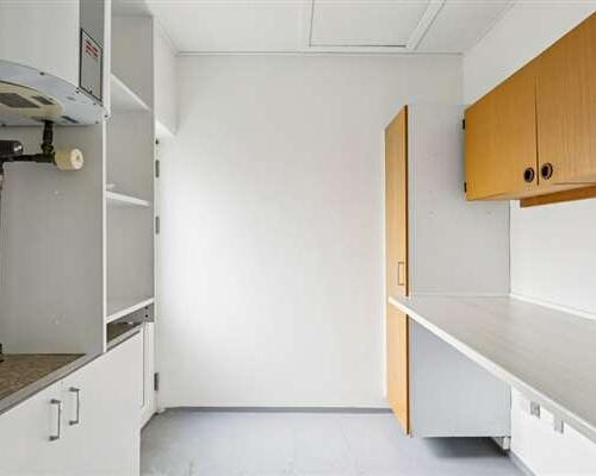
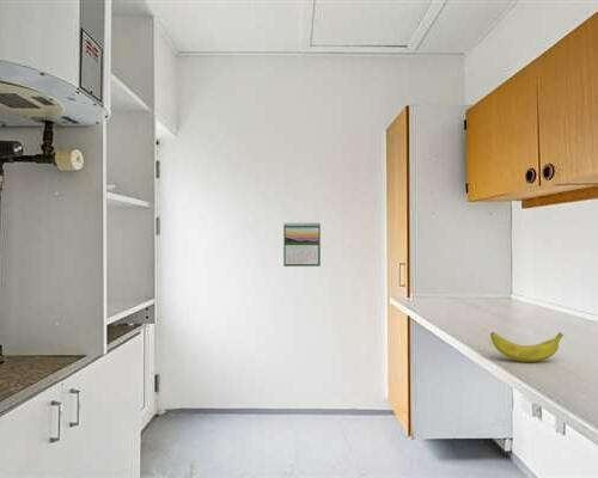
+ calendar (301, 244)
+ banana (526, 347)
